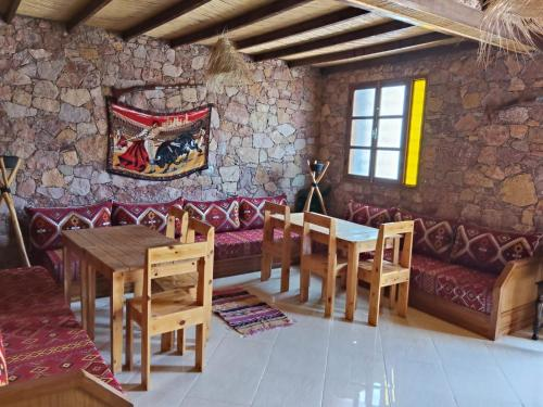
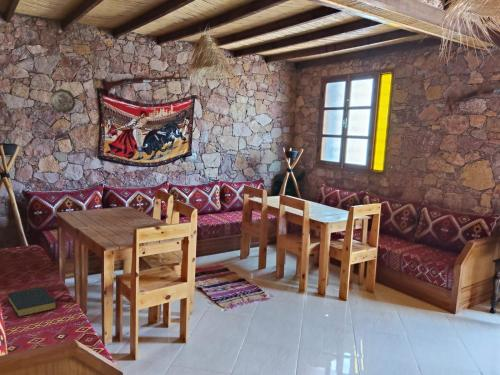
+ decorative plate (63, 101)
+ hardback book (31, 300)
